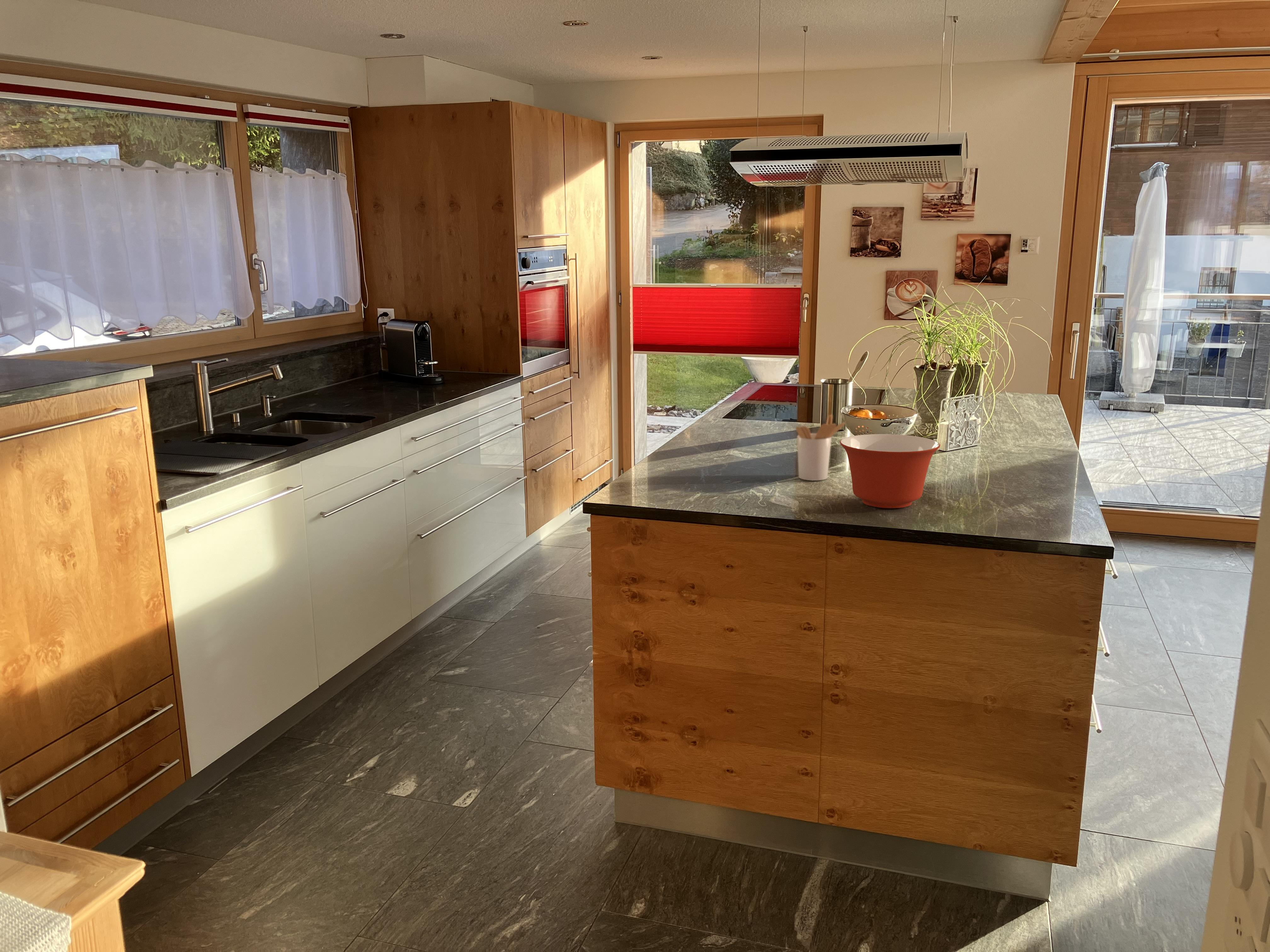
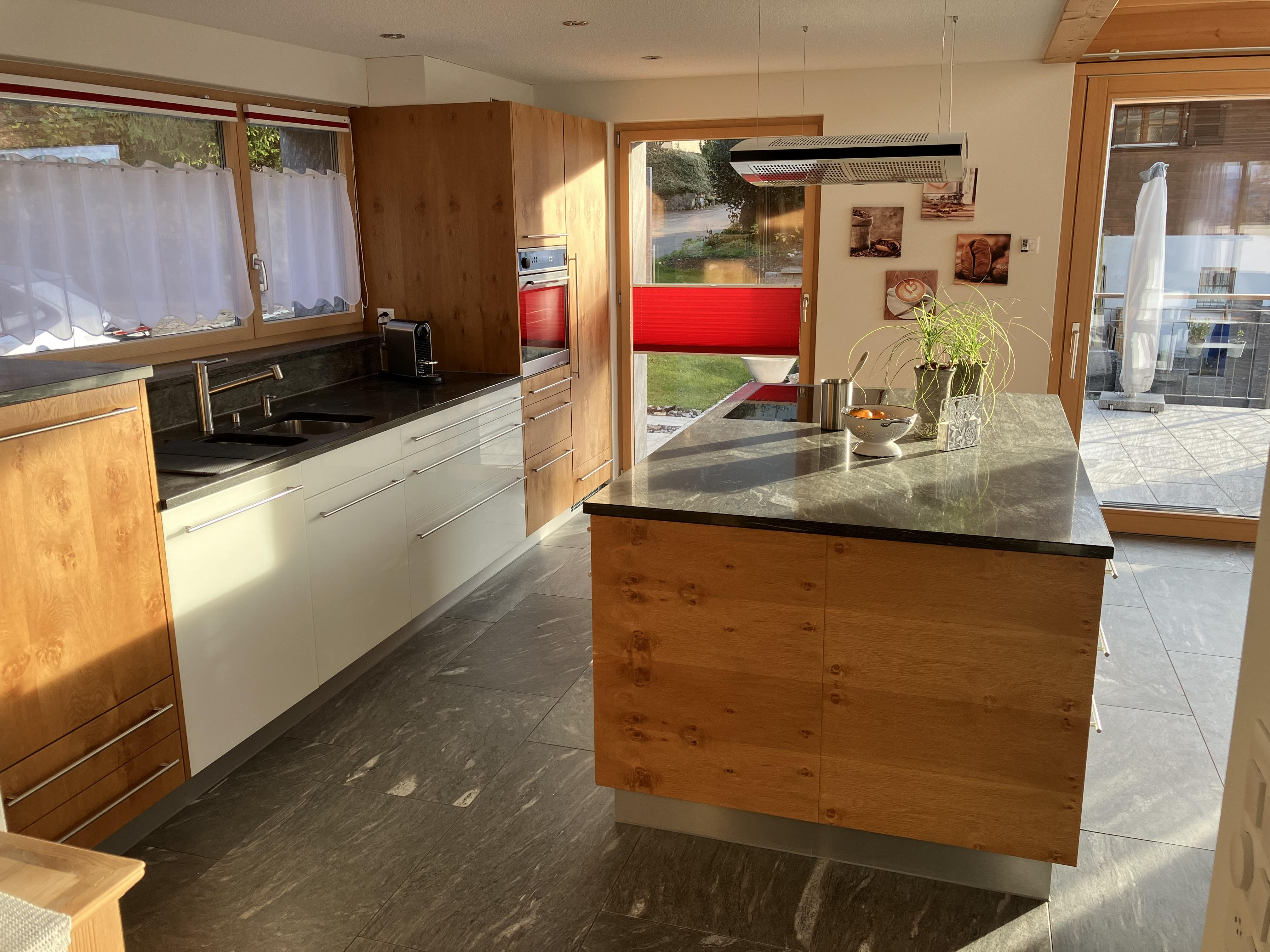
- utensil holder (820, 448)
- mixing bowl (888, 473)
